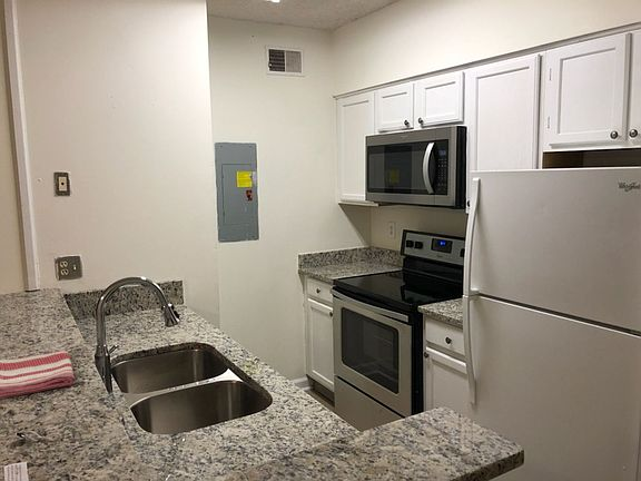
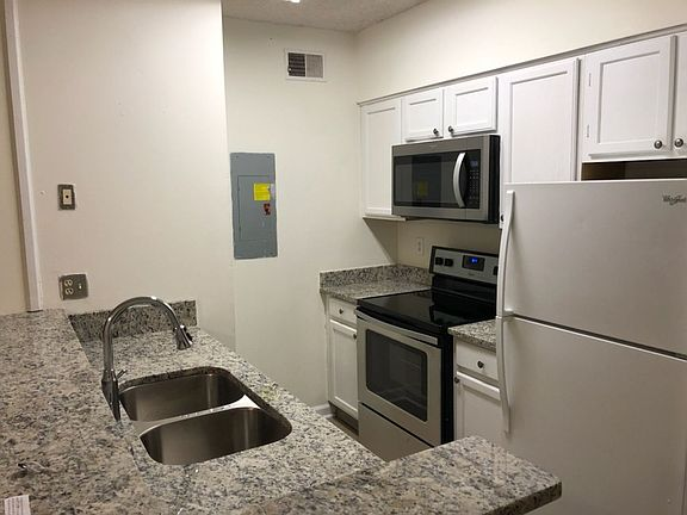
- dish towel (32, 371)
